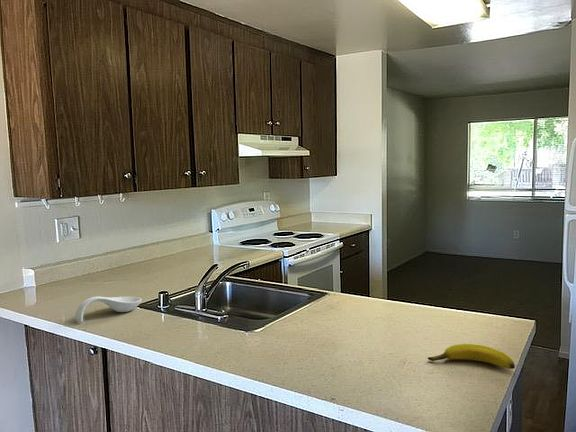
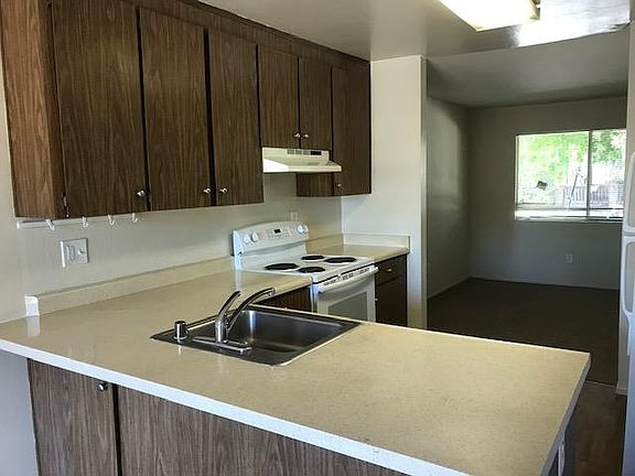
- spoon rest (109, 304)
- banana (471, 354)
